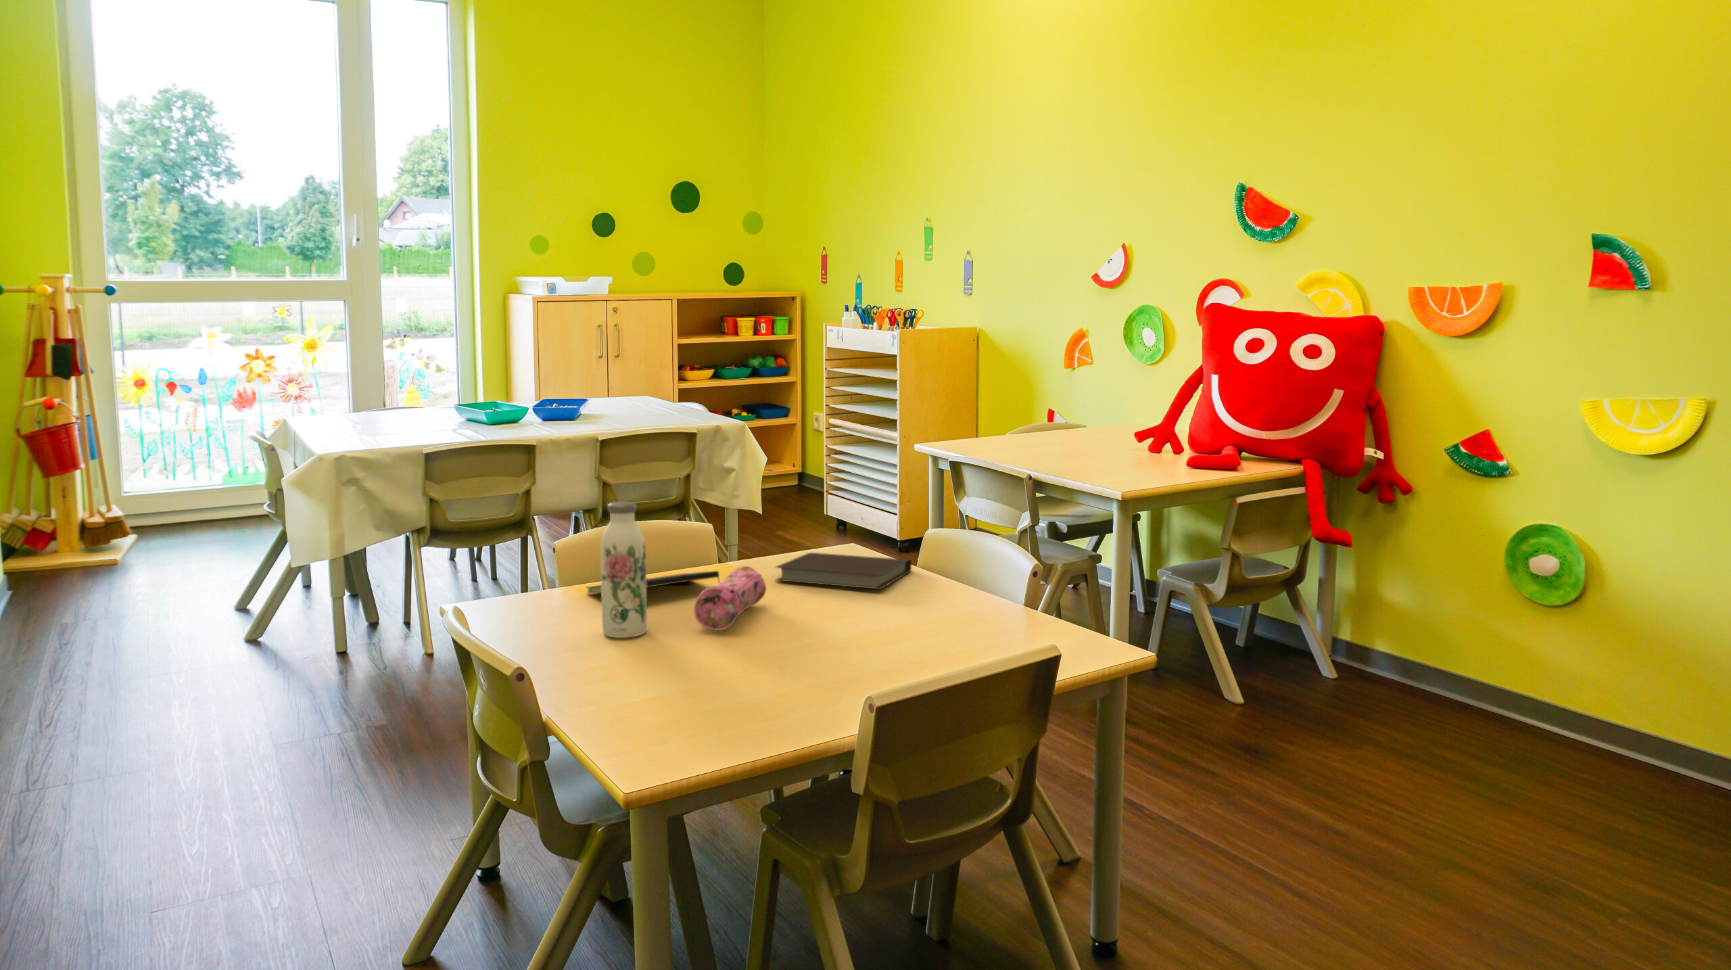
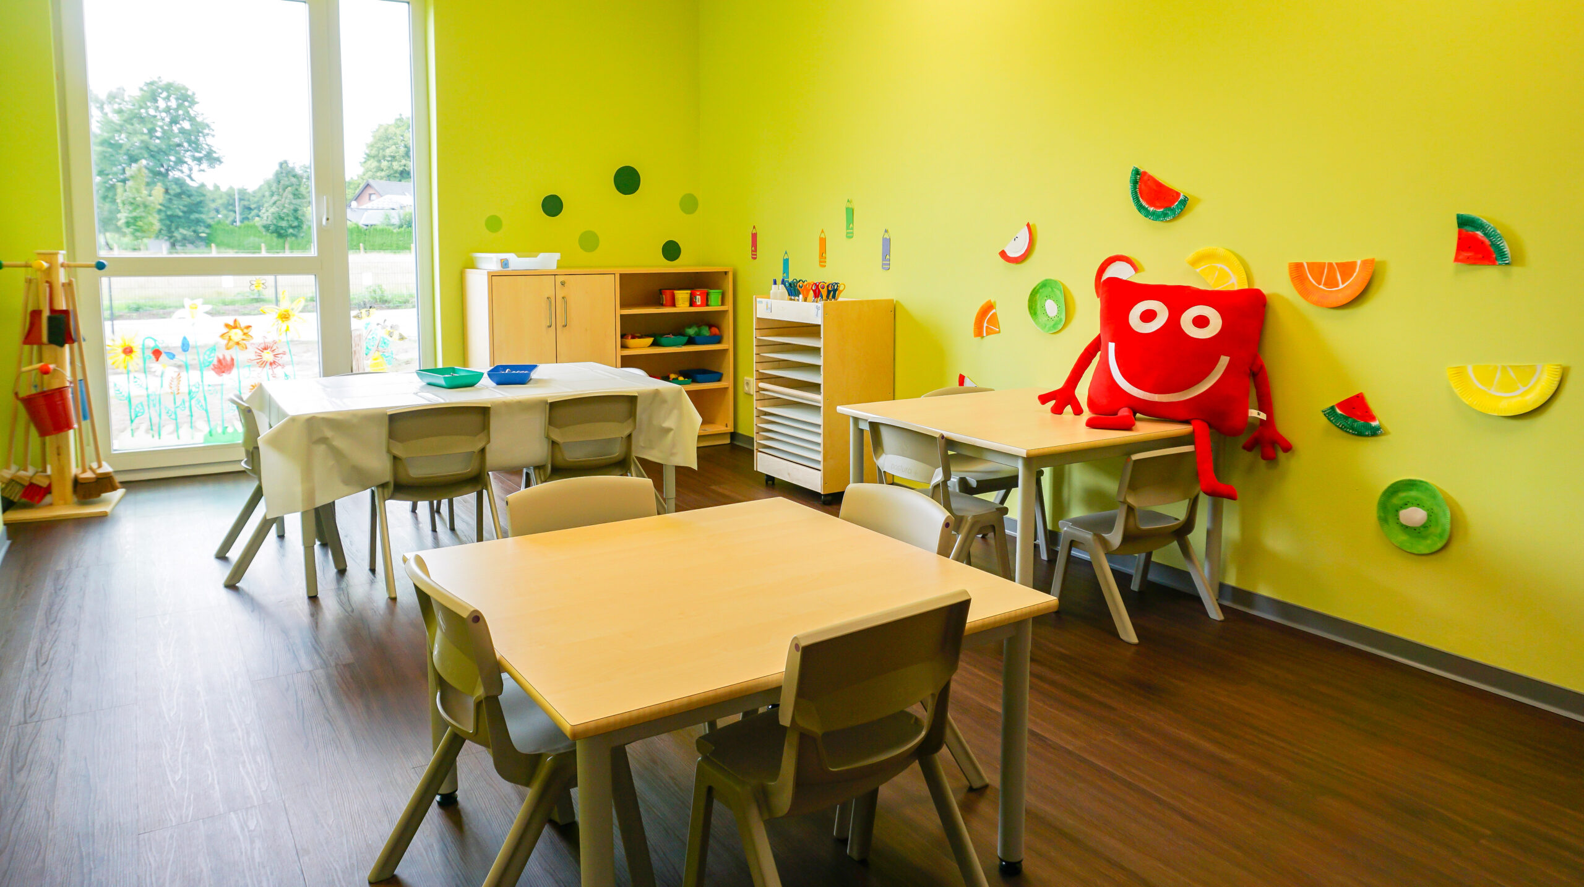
- notebook (844, 569)
- water bottle (623, 567)
- pencil case (731, 597)
- notepad (653, 581)
